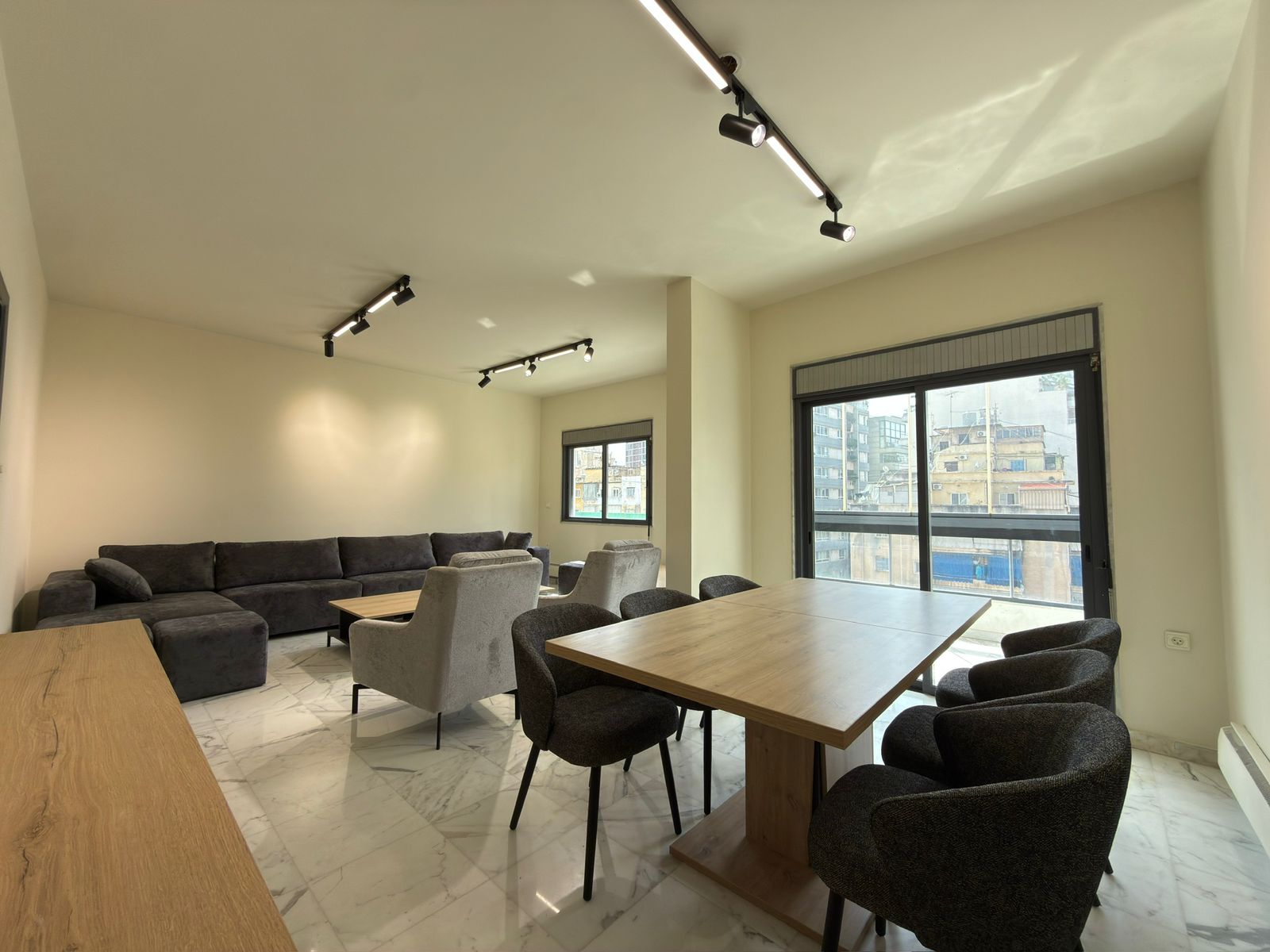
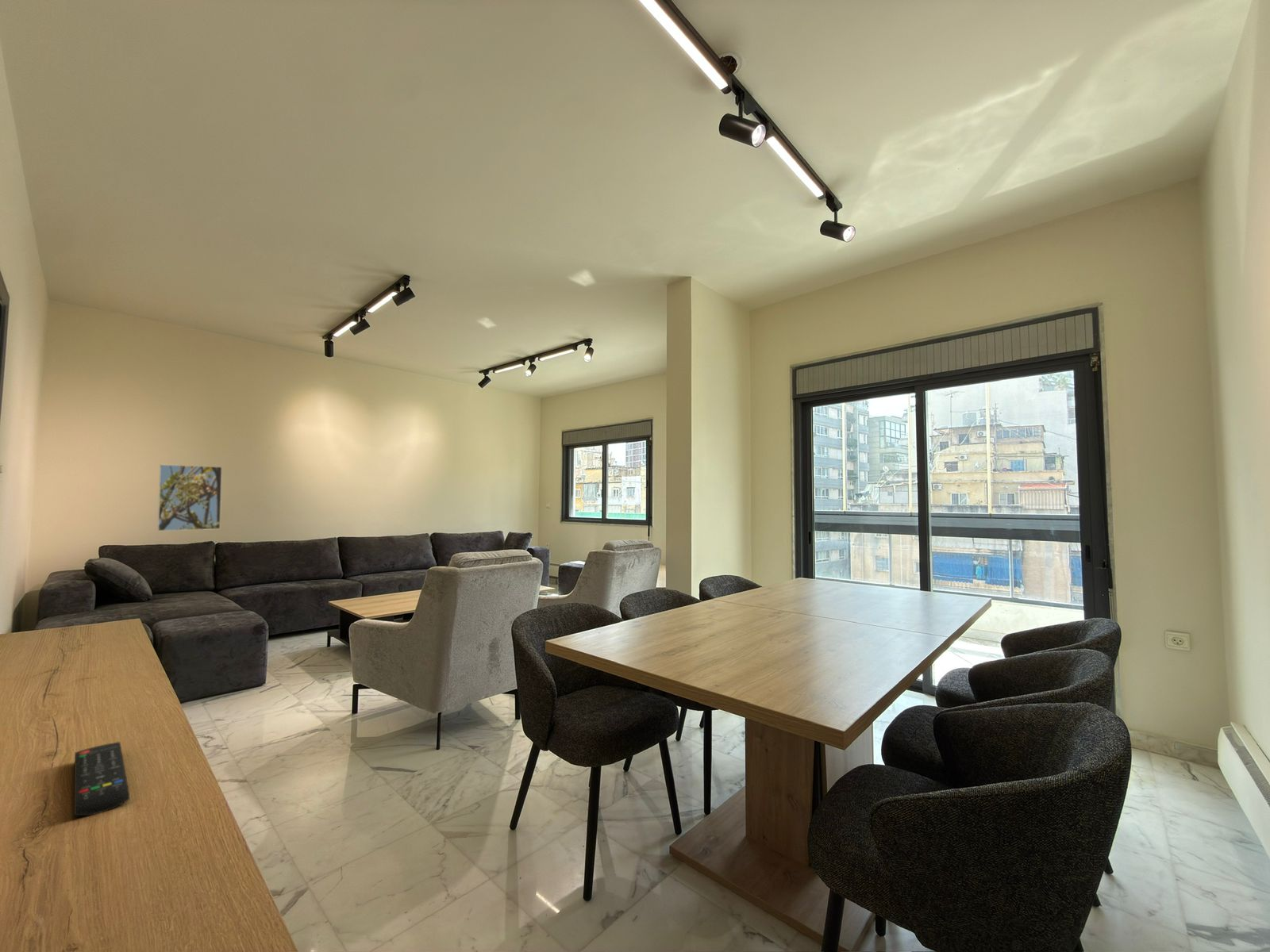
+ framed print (190, 497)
+ remote control (99, 775)
